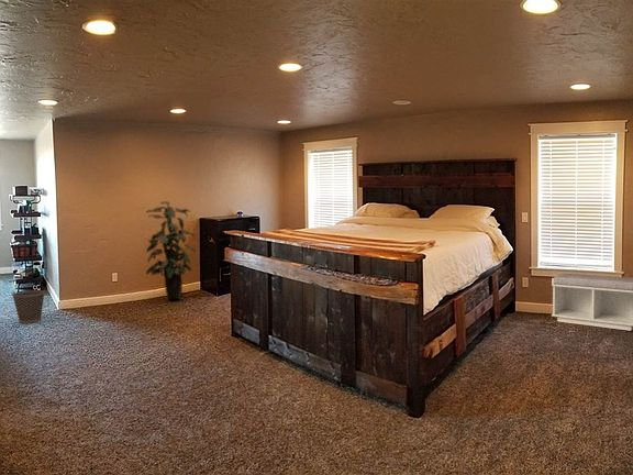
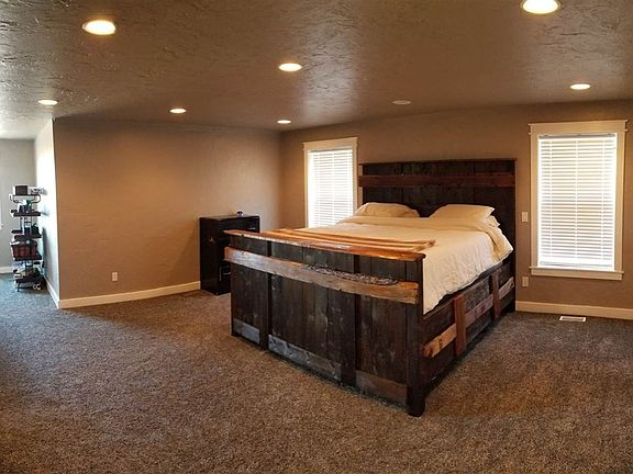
- wastebasket (29, 307)
- indoor plant (169, 251)
- bench (597, 299)
